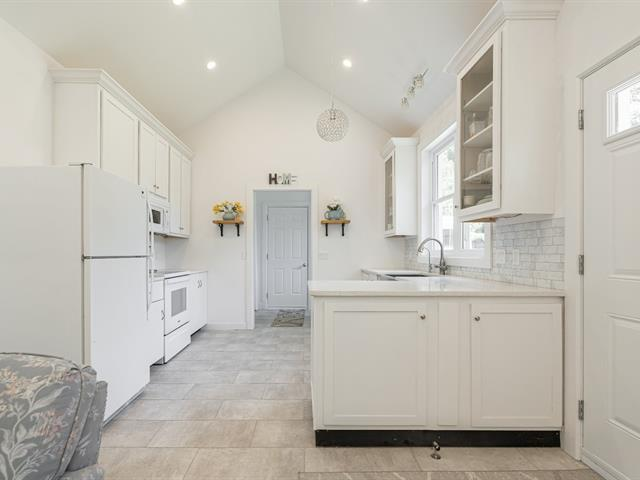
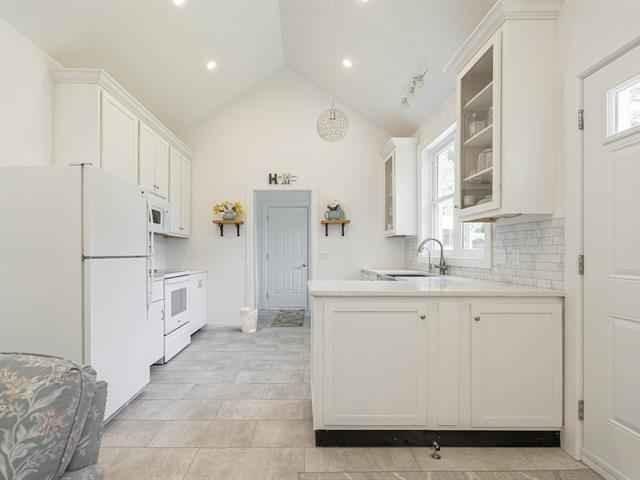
+ wastebasket (248, 320)
